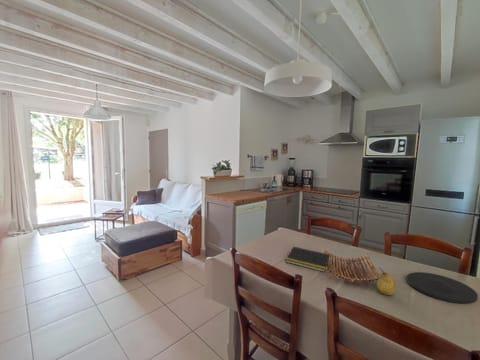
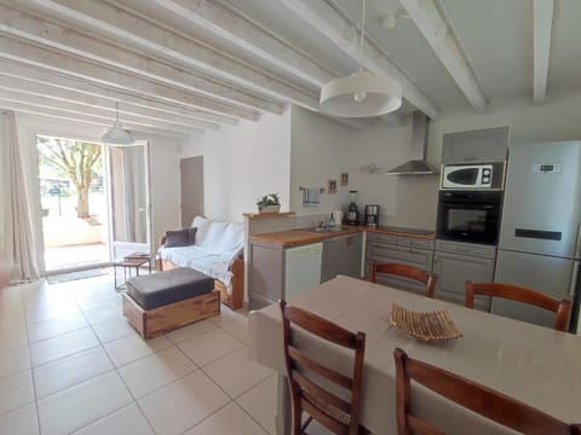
- notepad (307, 258)
- plate (439, 284)
- fruit (386, 282)
